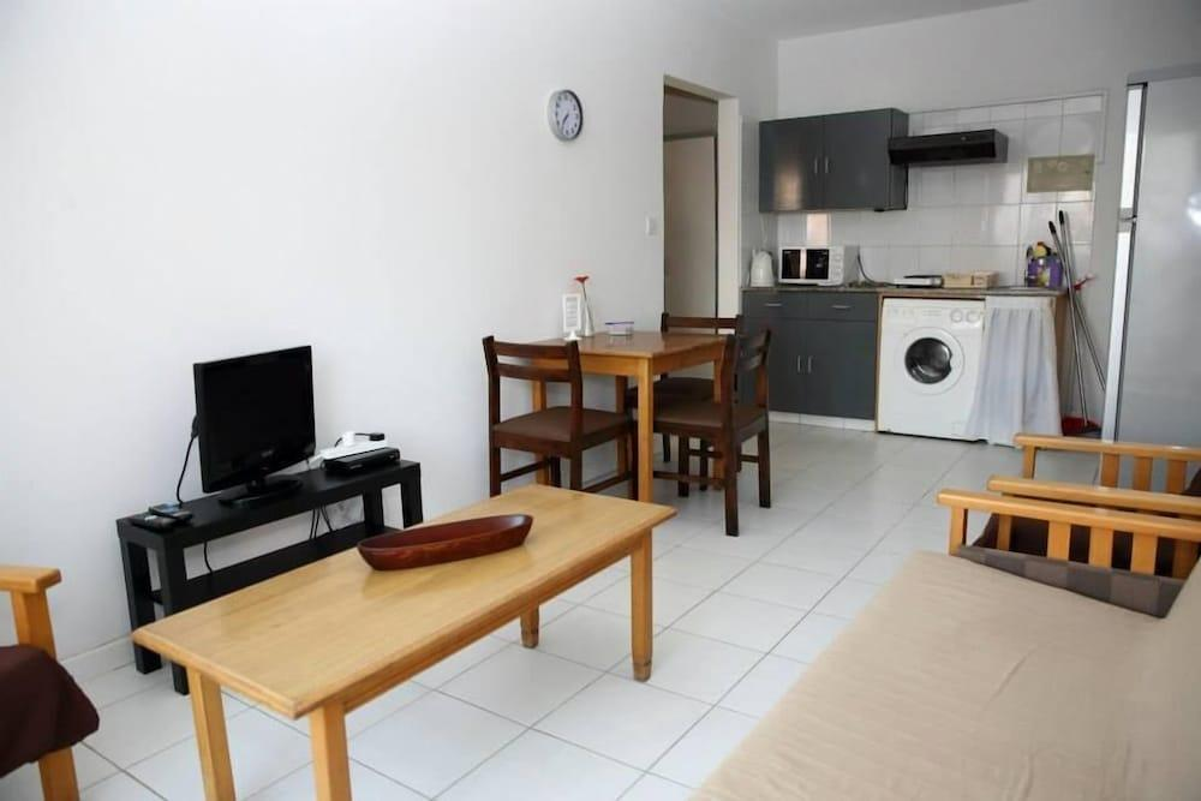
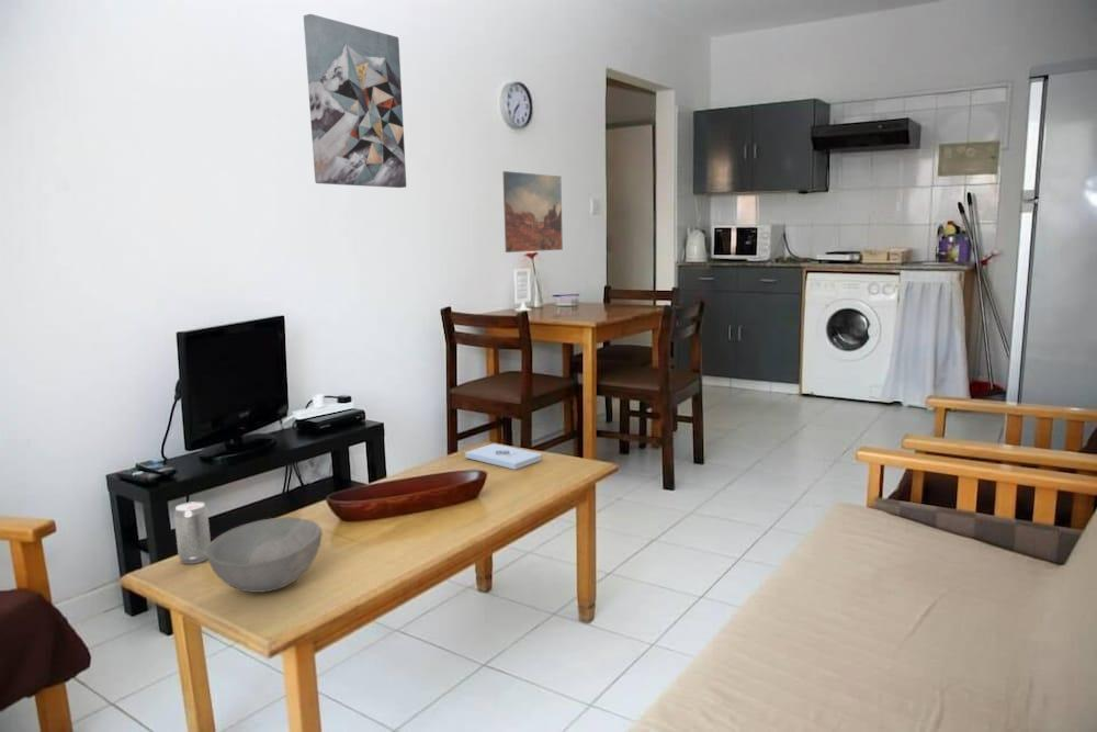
+ beverage can (192, 532)
+ wall art (358, 106)
+ wall art (534, 212)
+ bowl (267, 560)
+ notepad (504, 455)
